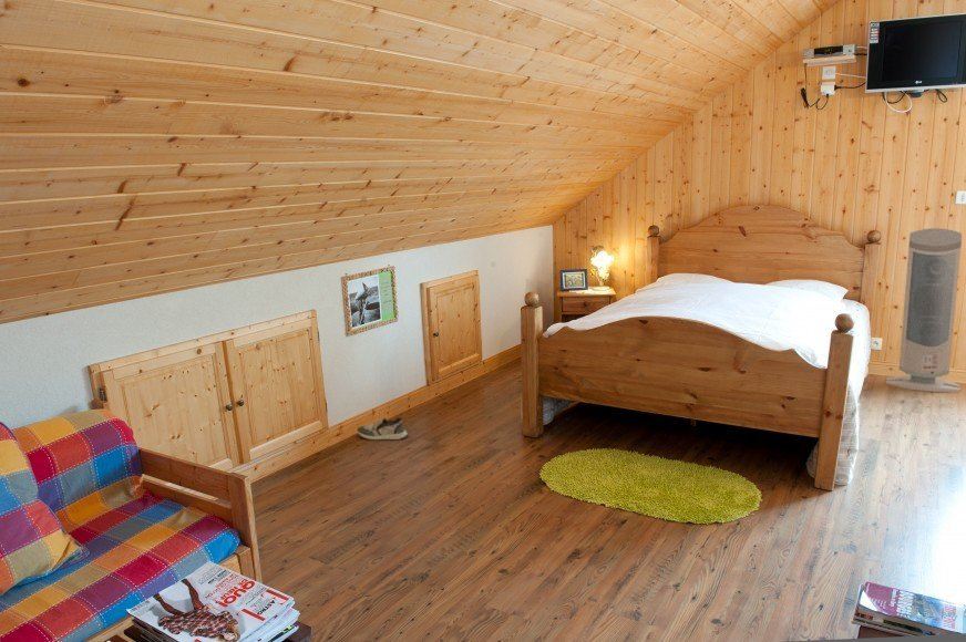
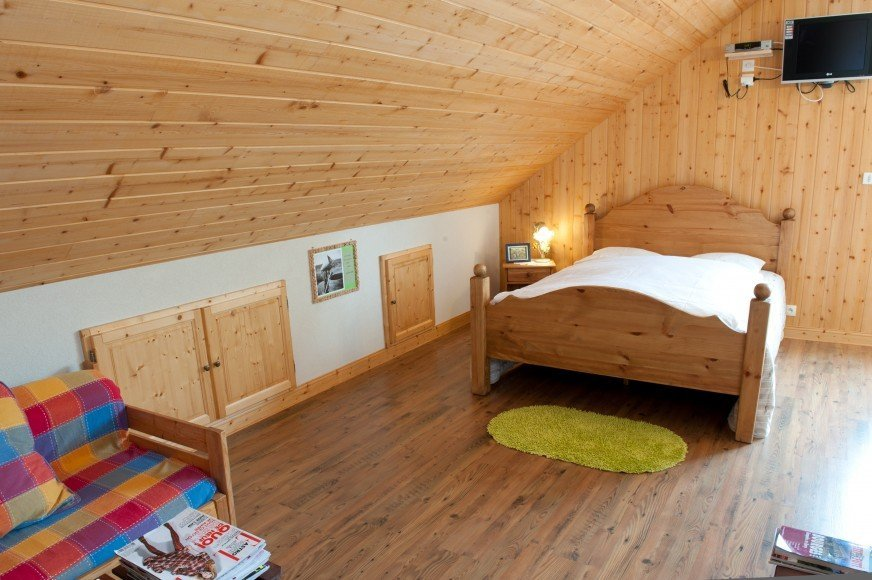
- air purifier (928, 309)
- shoe (381, 426)
